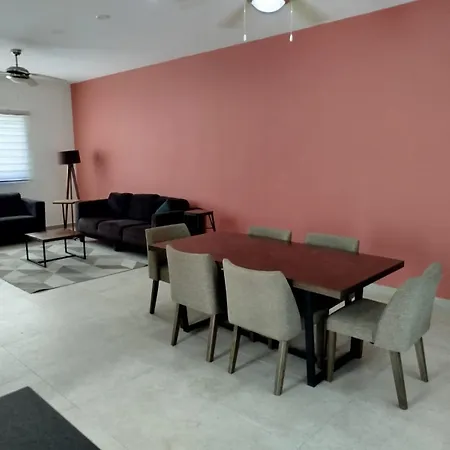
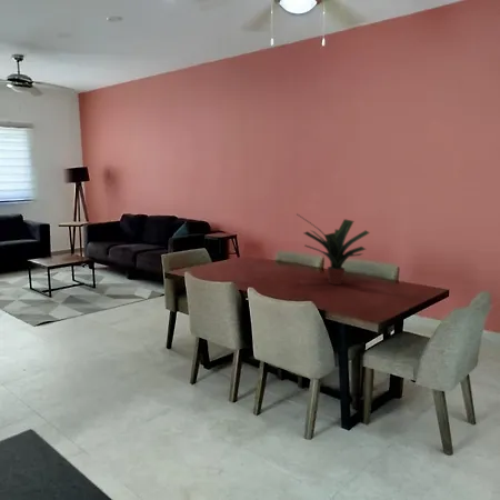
+ potted plant (331, 248)
